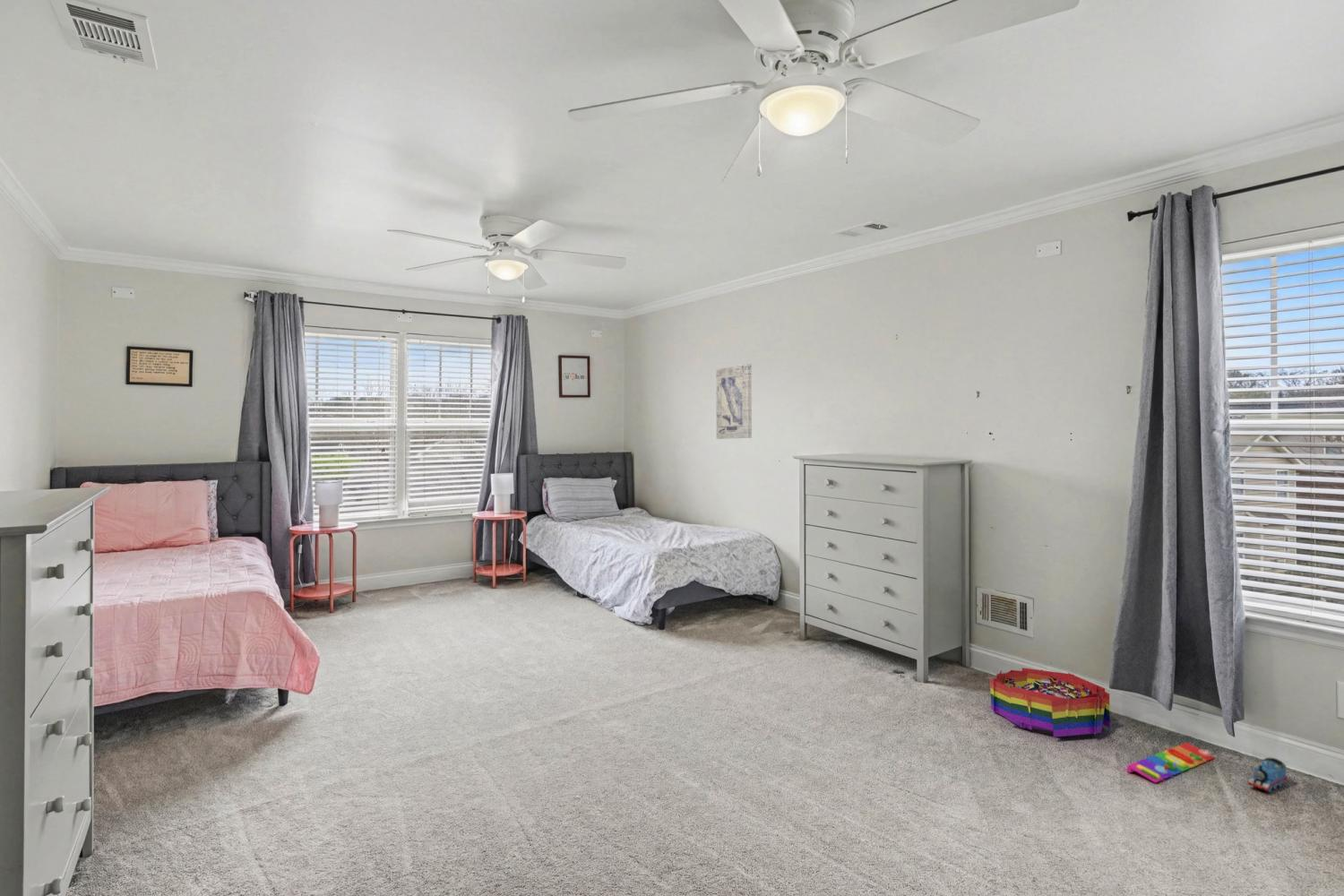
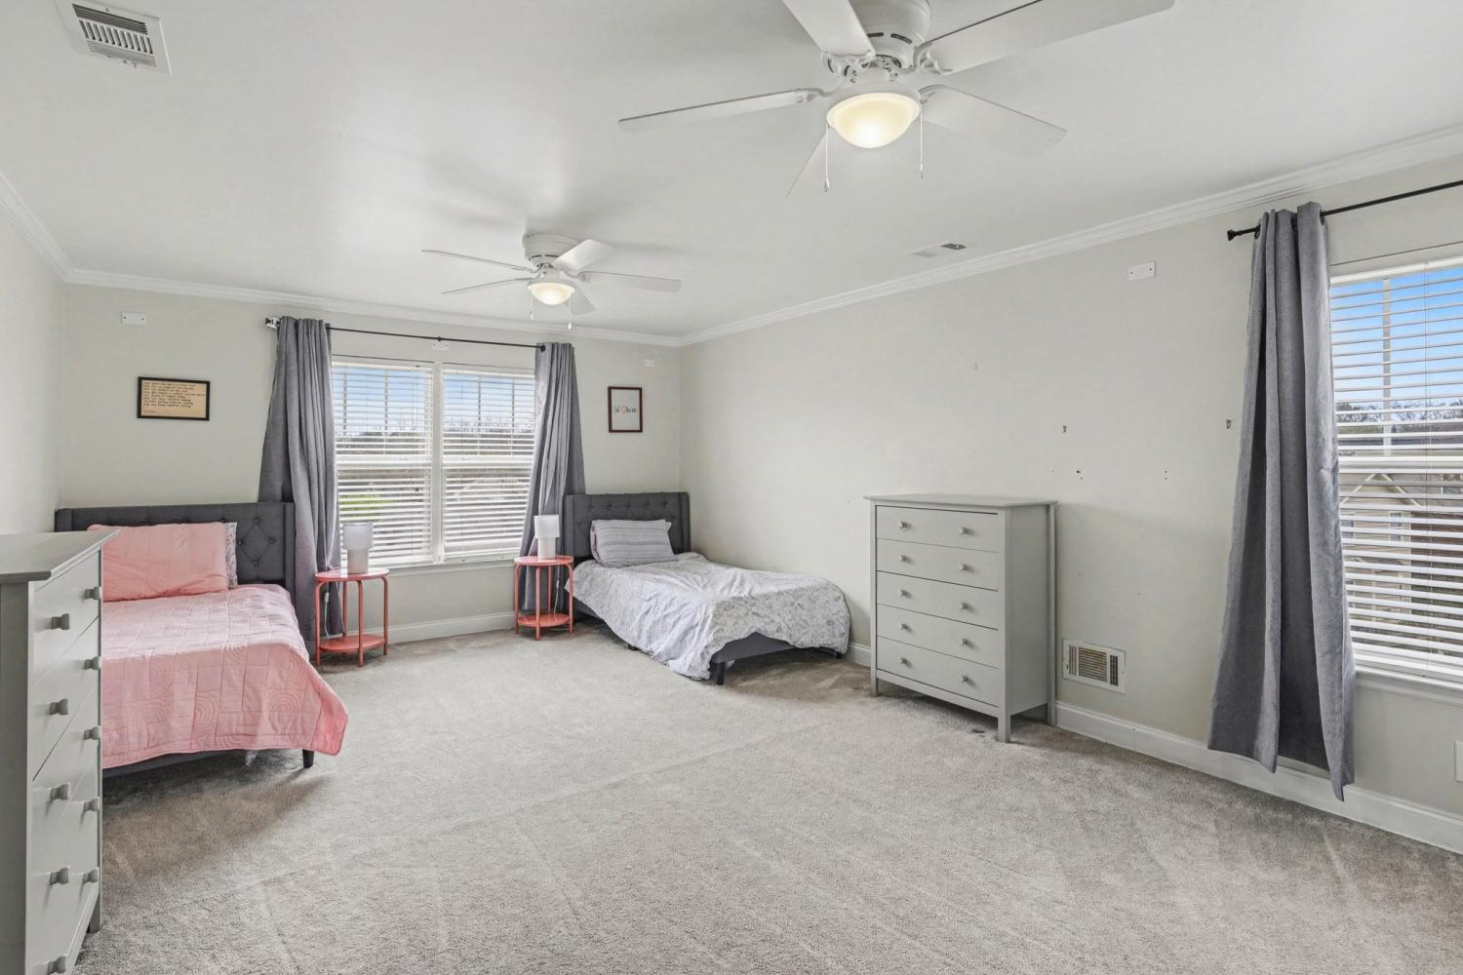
- storage bin (1045, 698)
- wall art (733, 402)
- toy train (1267, 774)
- knob puzzle (1171, 759)
